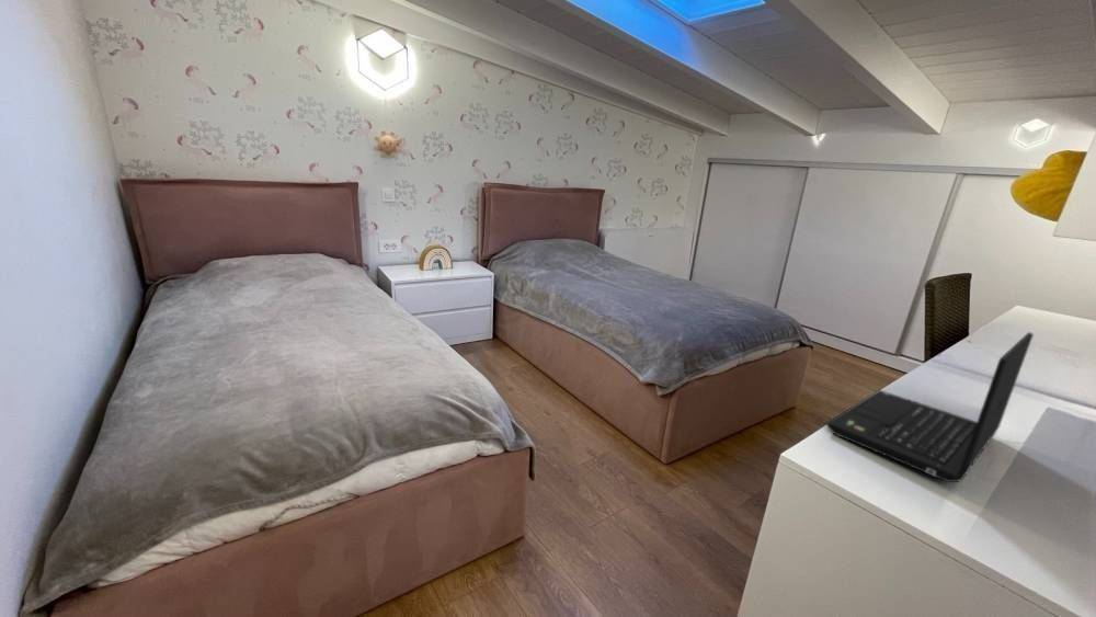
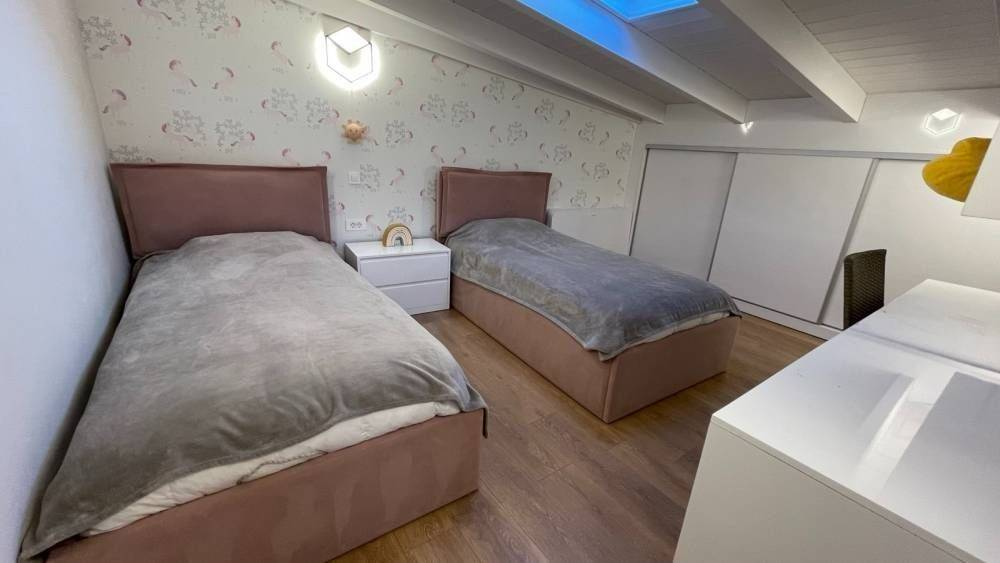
- laptop (921, 403)
